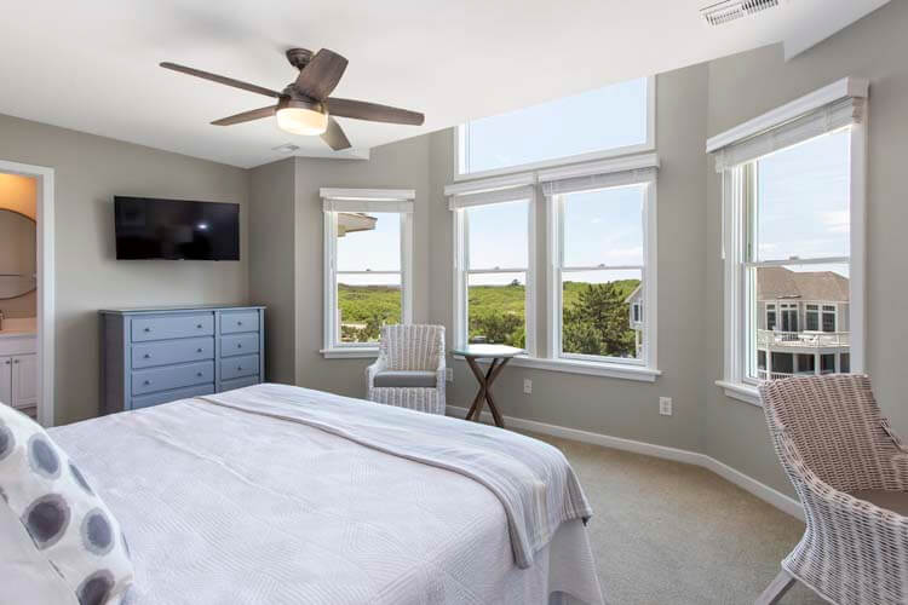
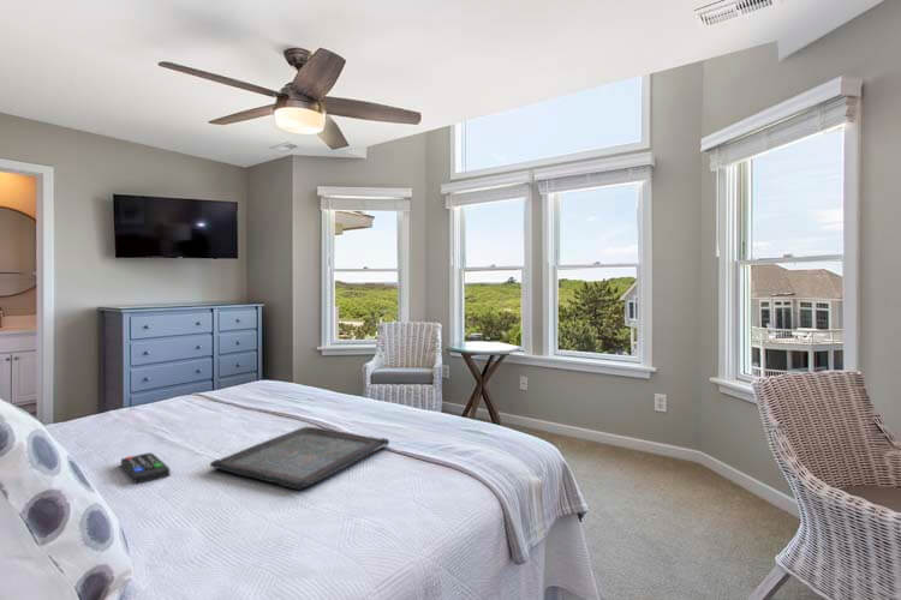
+ serving tray (304, 451)
+ remote control (144, 467)
